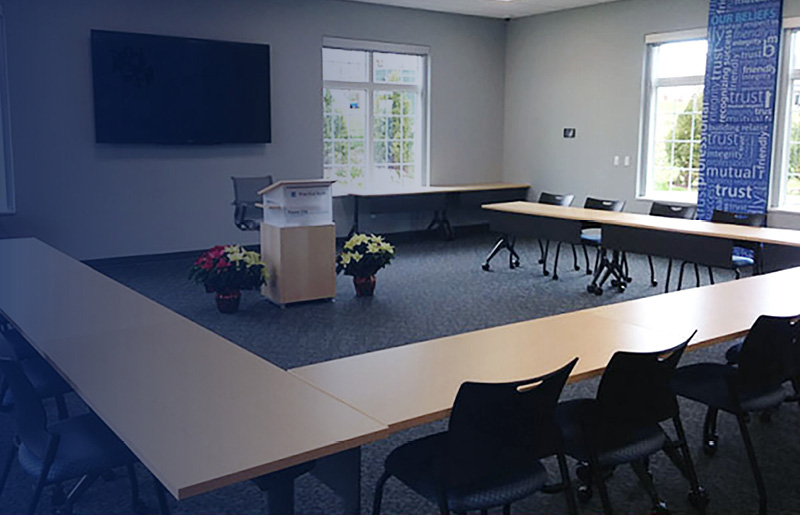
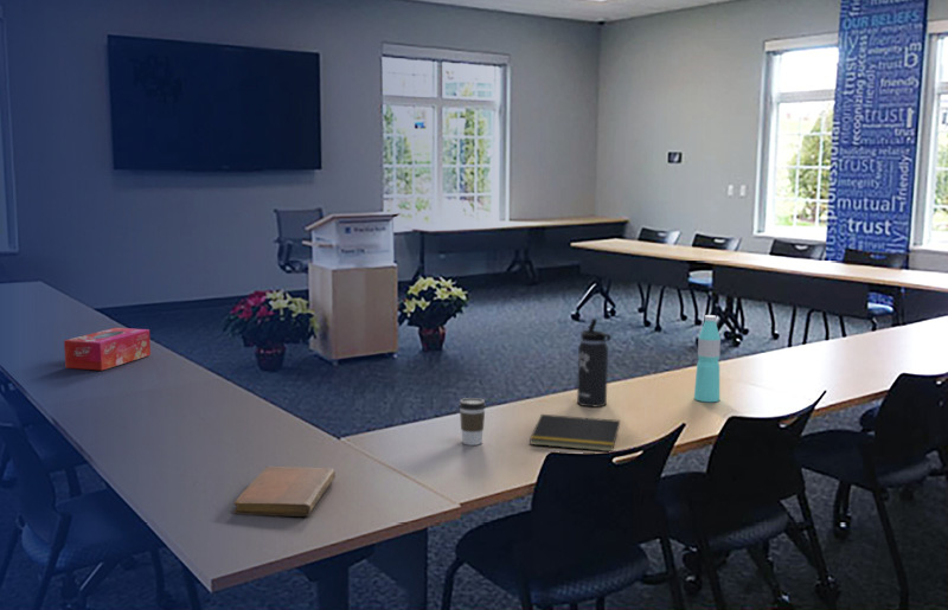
+ thermos bottle (595, 361)
+ tissue box (108, 347)
+ water bottle (709, 358)
+ notebook (287, 489)
+ coffee cup (472, 420)
+ notepad (575, 431)
